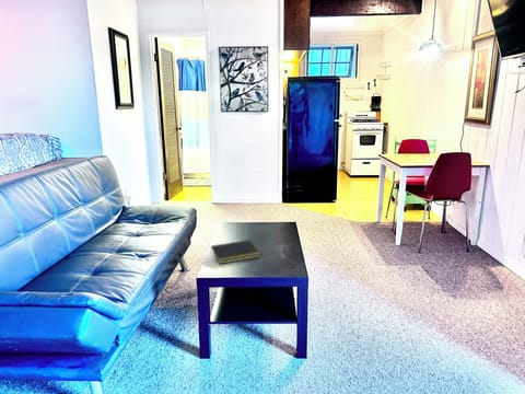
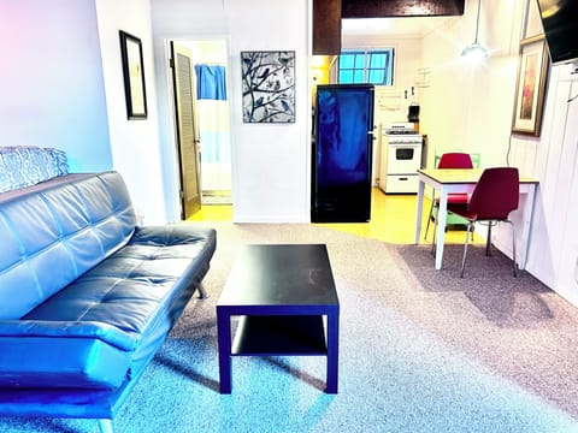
- notepad (235, 251)
